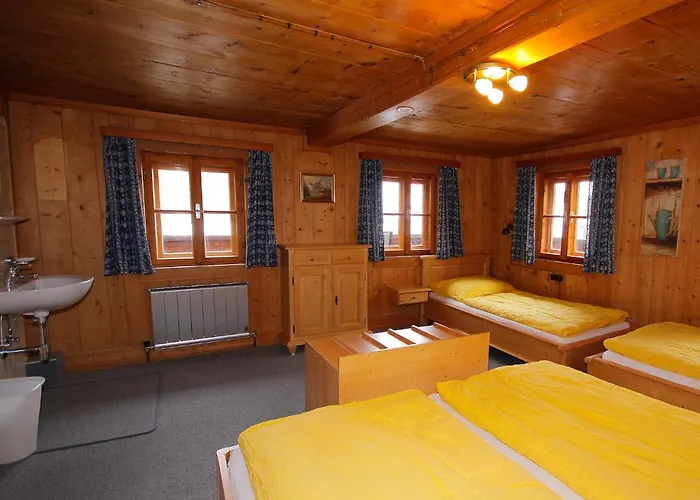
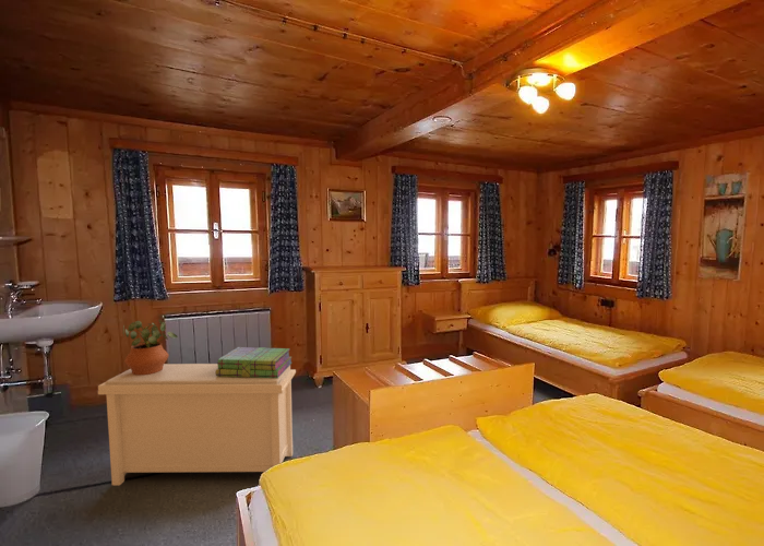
+ stack of books (255, 361)
+ bench (205, 420)
+ potted plant (152, 344)
